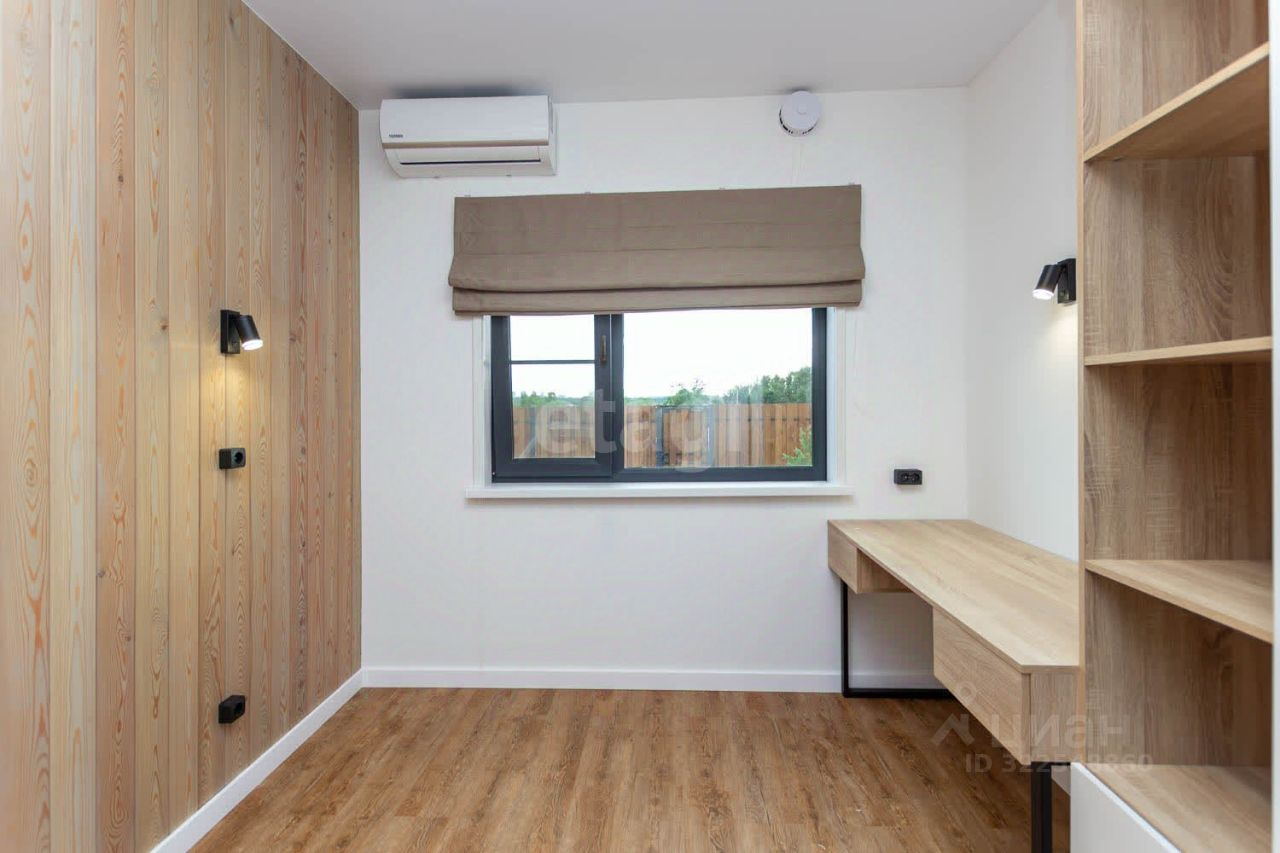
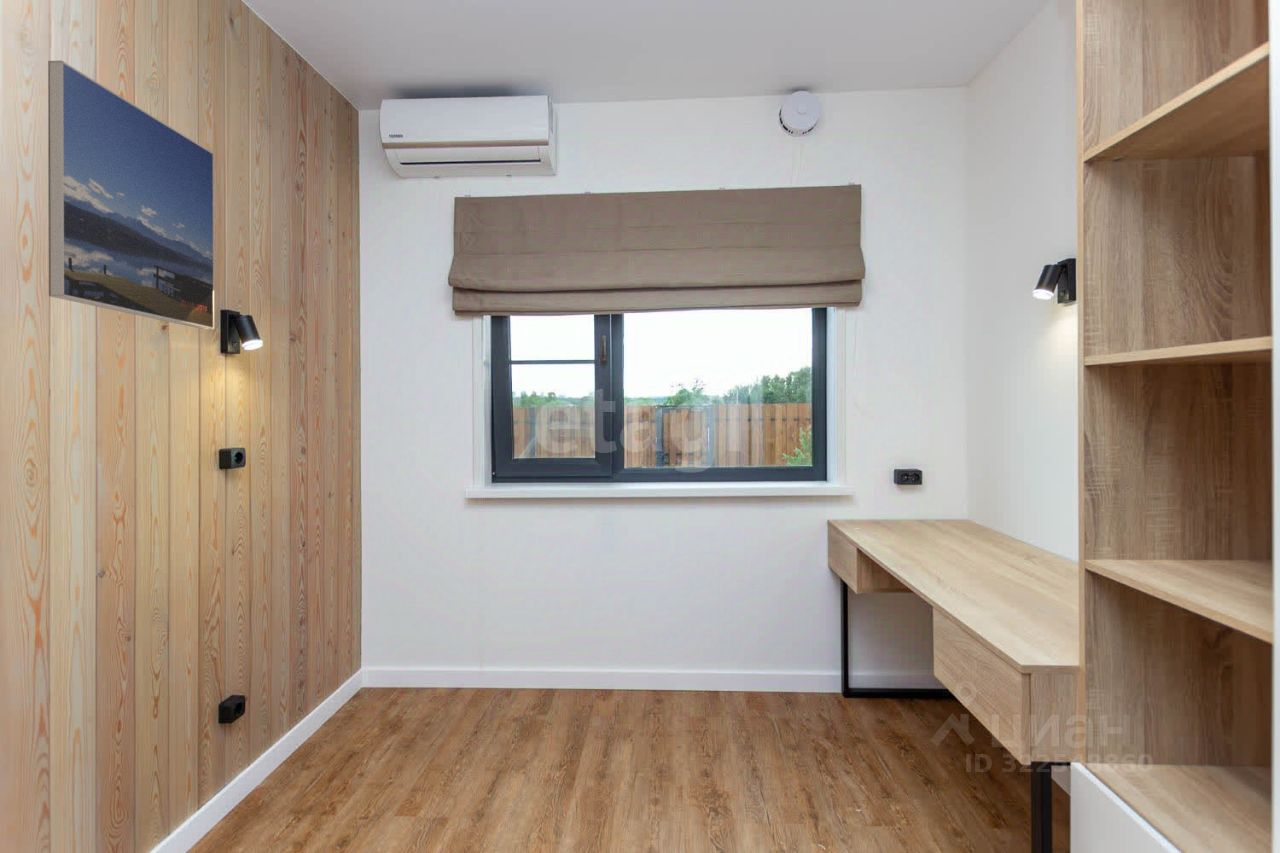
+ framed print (143, 214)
